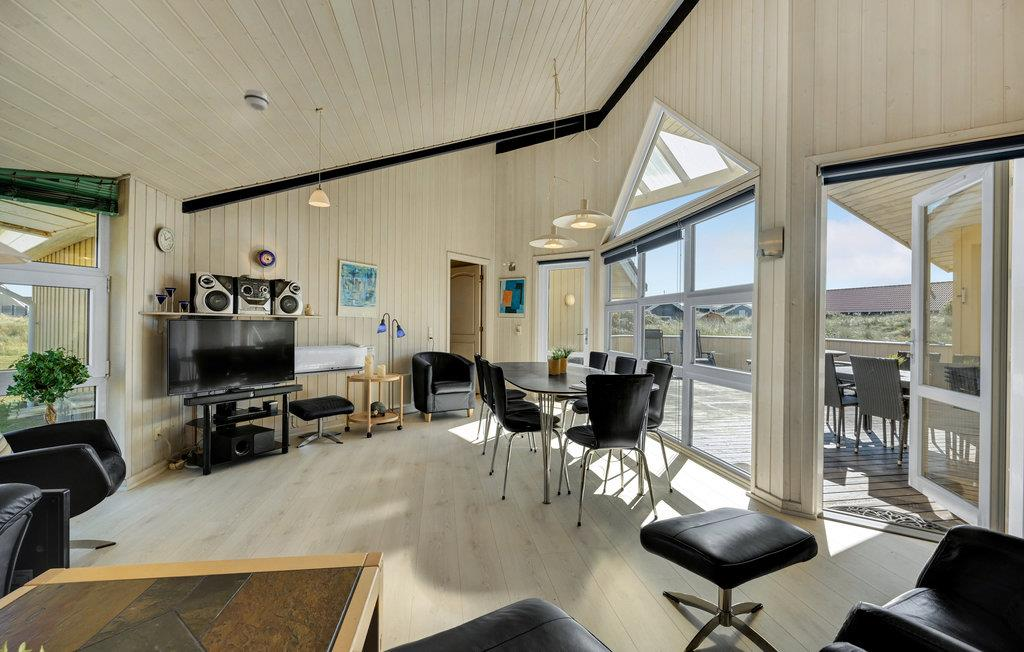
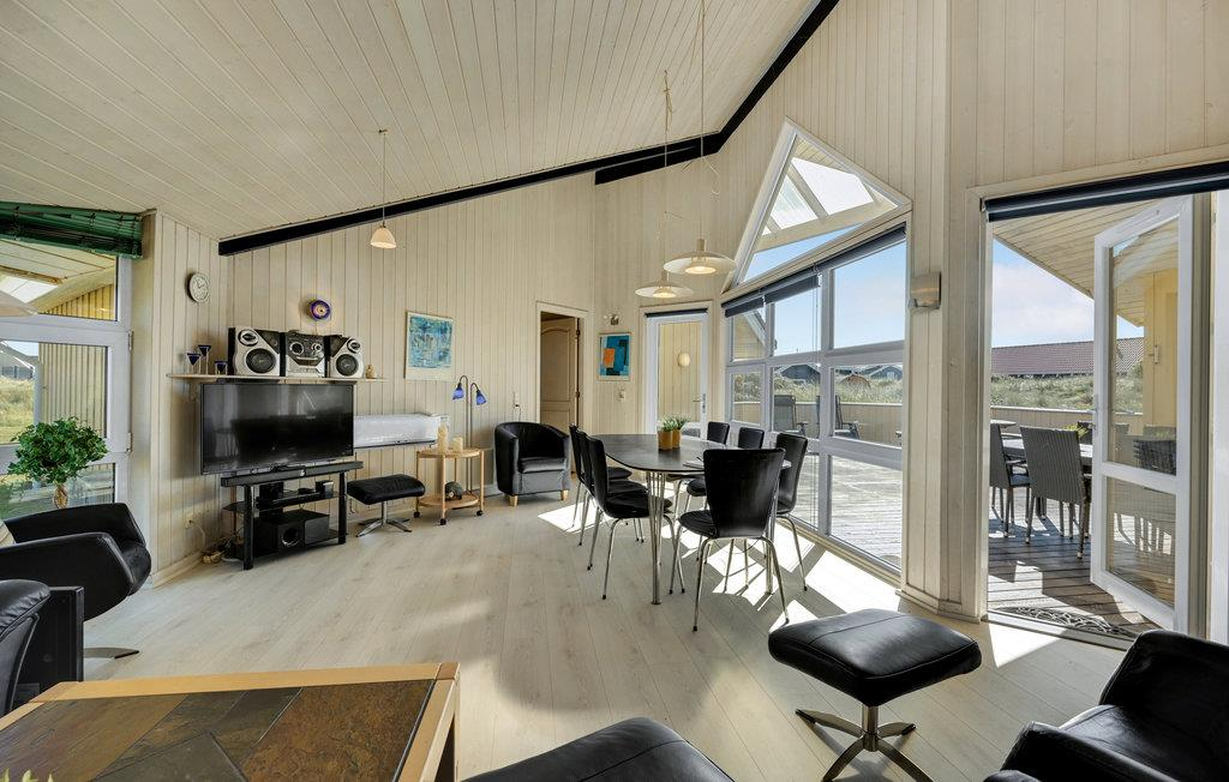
- smoke detector (256, 100)
